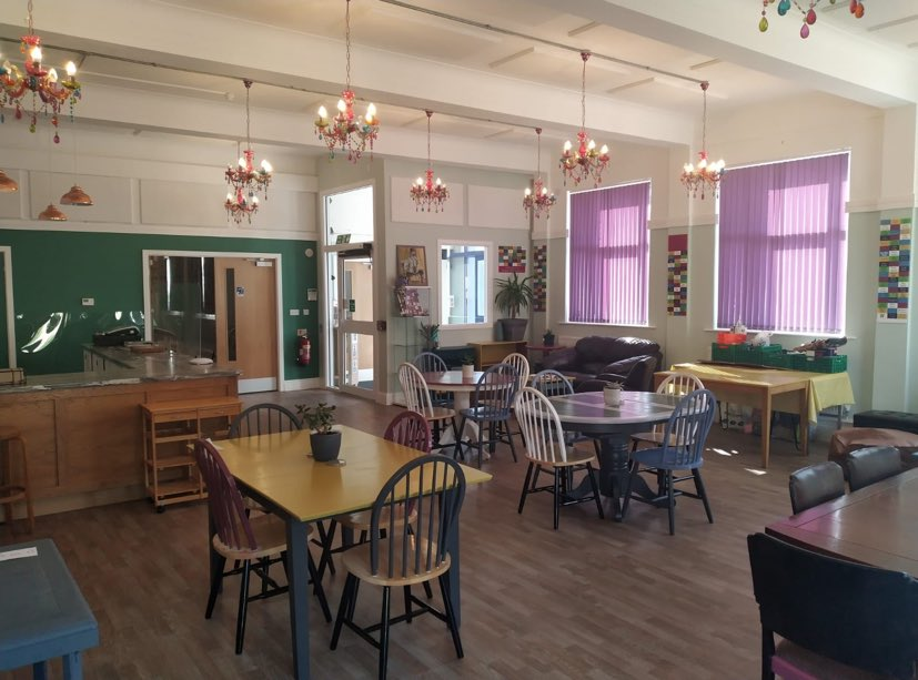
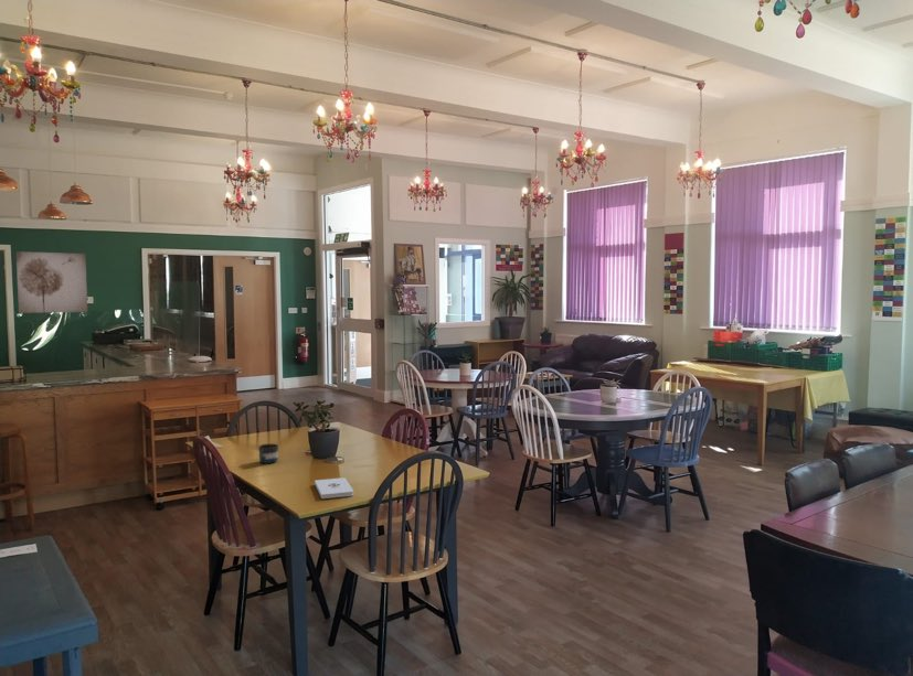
+ notepad (333, 487)
+ mug (268, 453)
+ wall art (52, 282)
